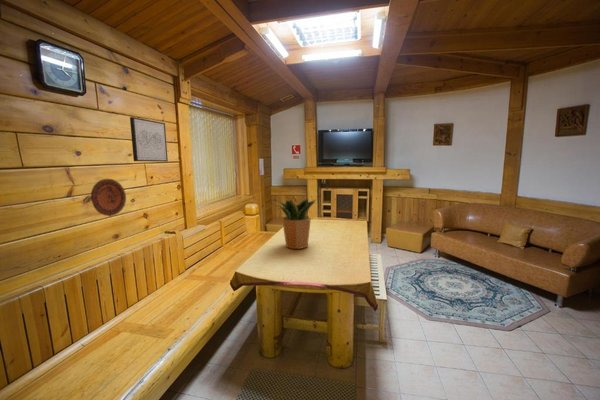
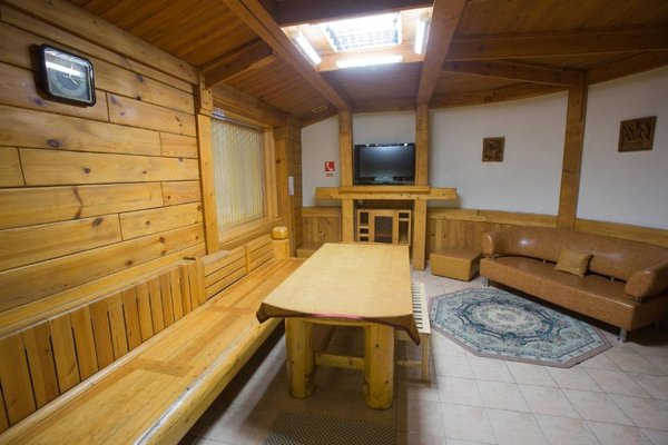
- wall art (150, 141)
- decorative plate (108, 197)
- potted plant (299, 222)
